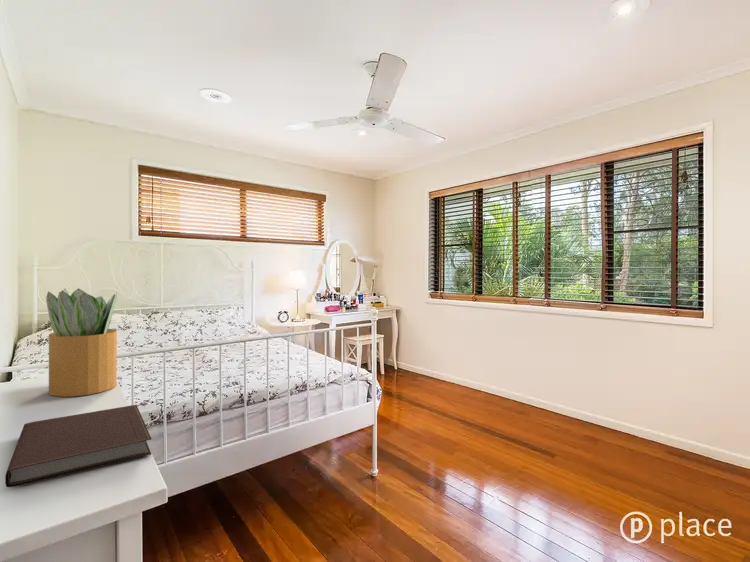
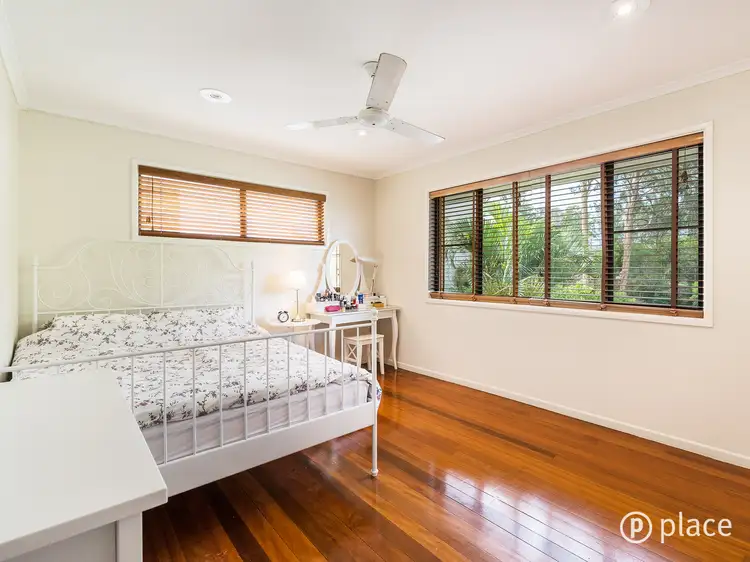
- potted plant (83, 338)
- notebook (84, 438)
